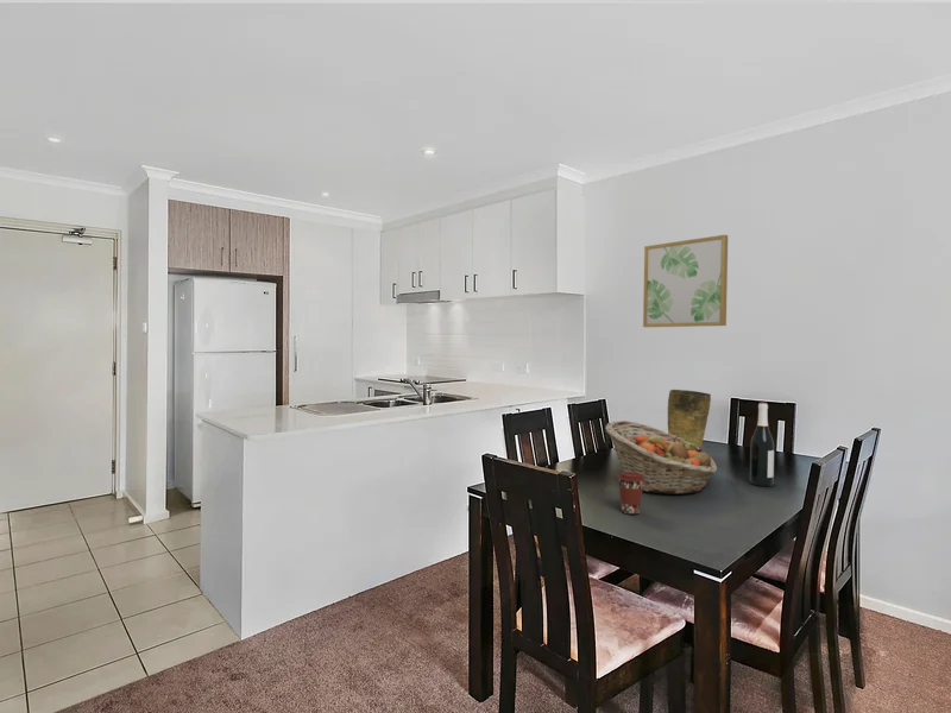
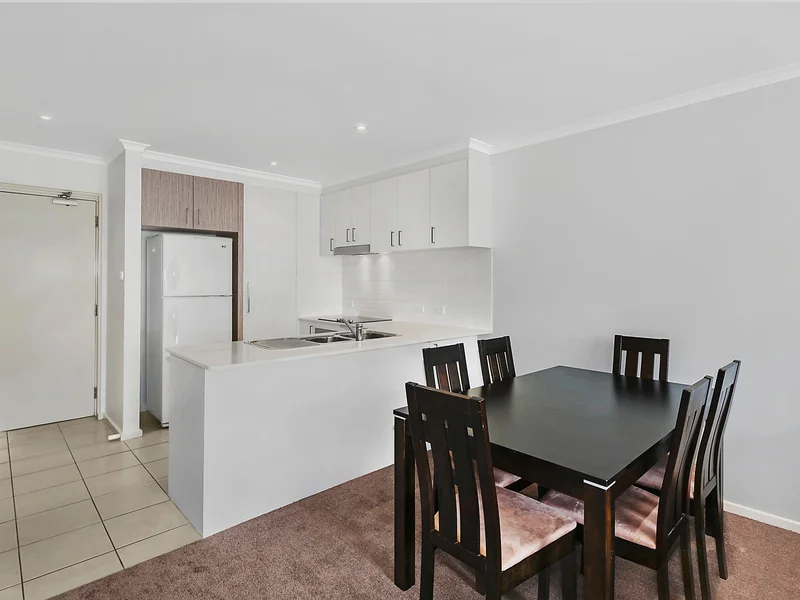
- fruit basket (659, 454)
- wine bottle (762, 443)
- vase (688, 424)
- wall art (682, 283)
- coffee cup (630, 492)
